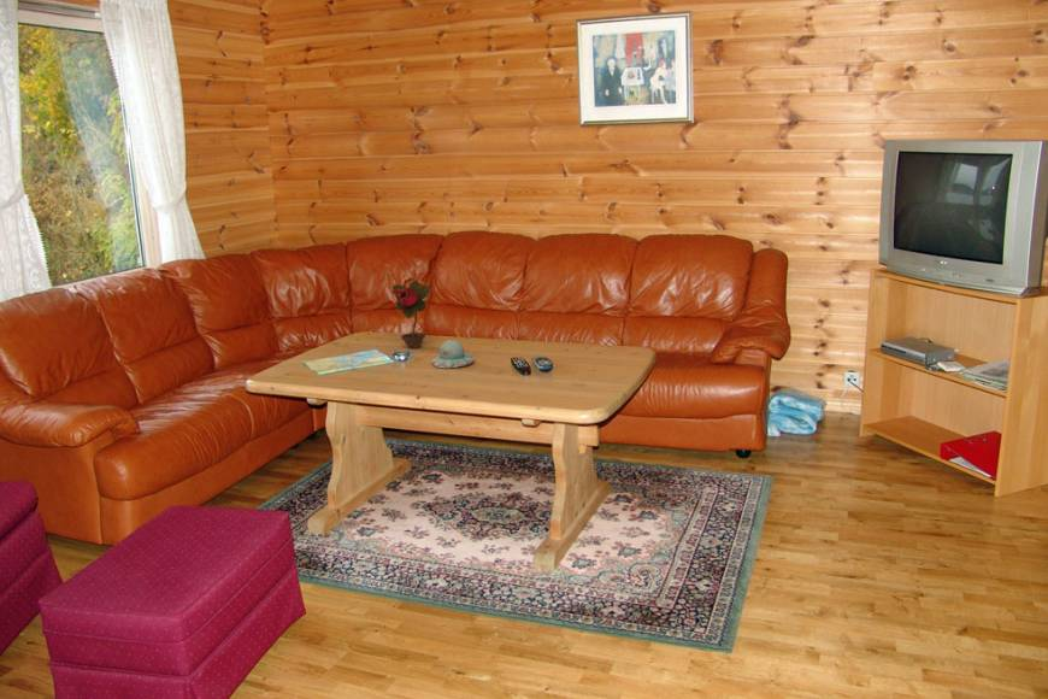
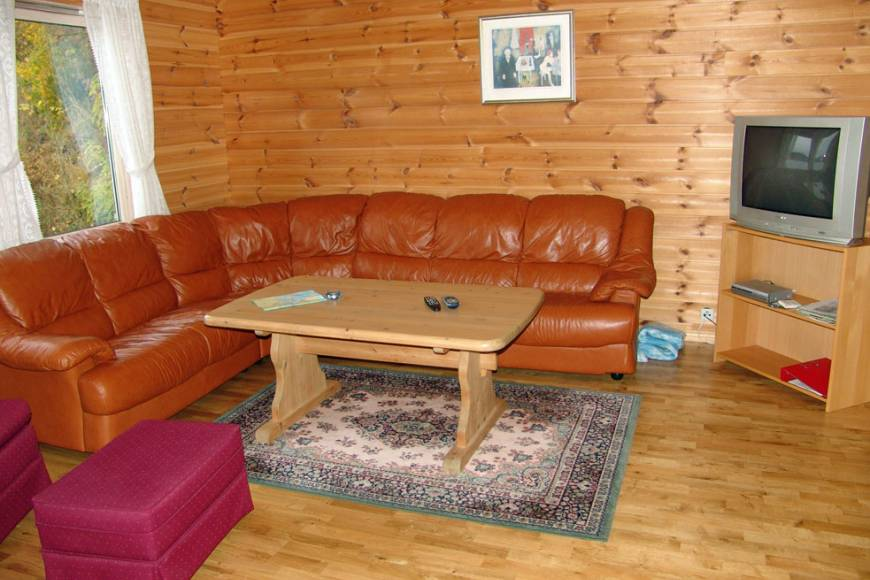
- potted flower (408, 316)
- candle (452, 351)
